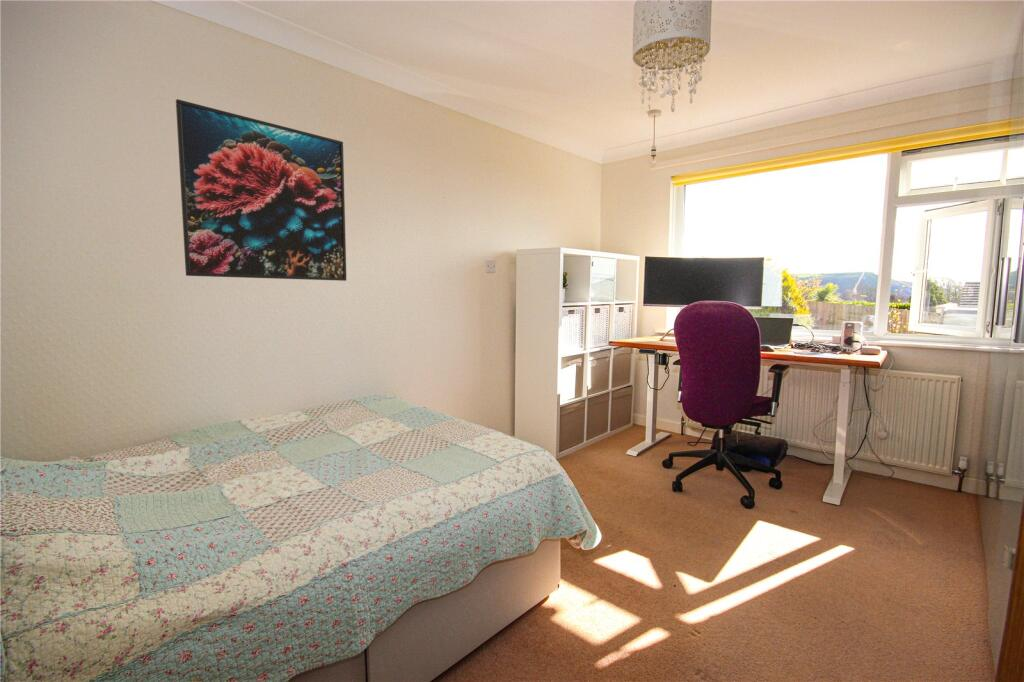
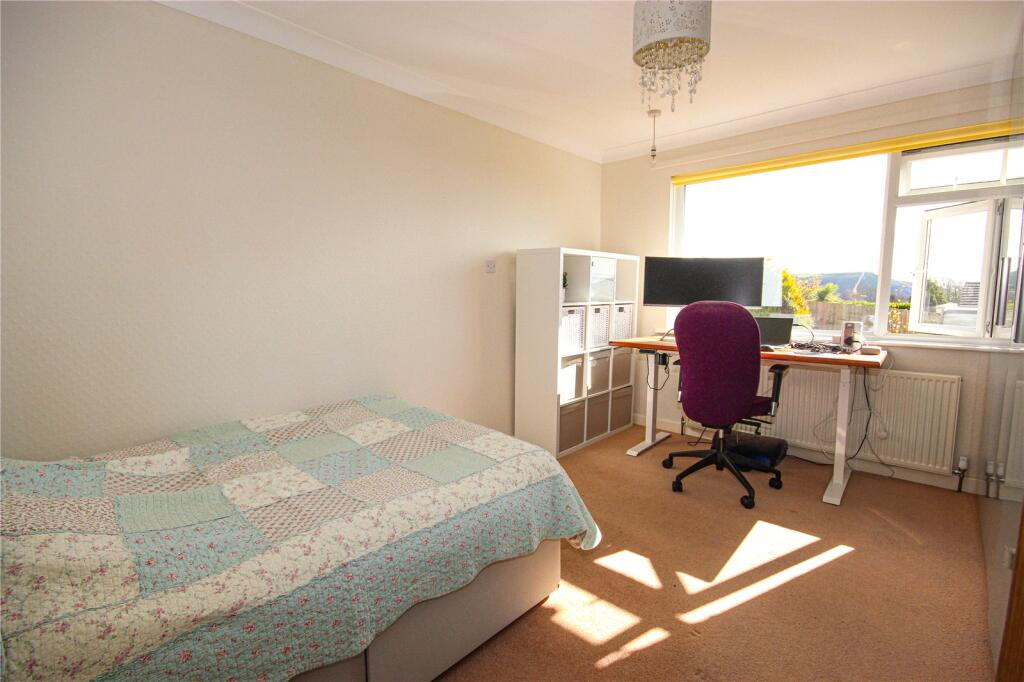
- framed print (272, 202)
